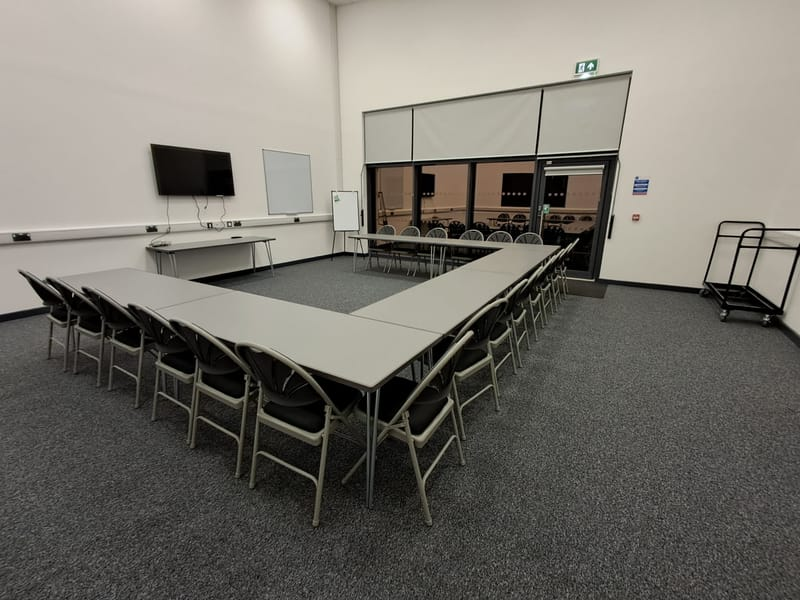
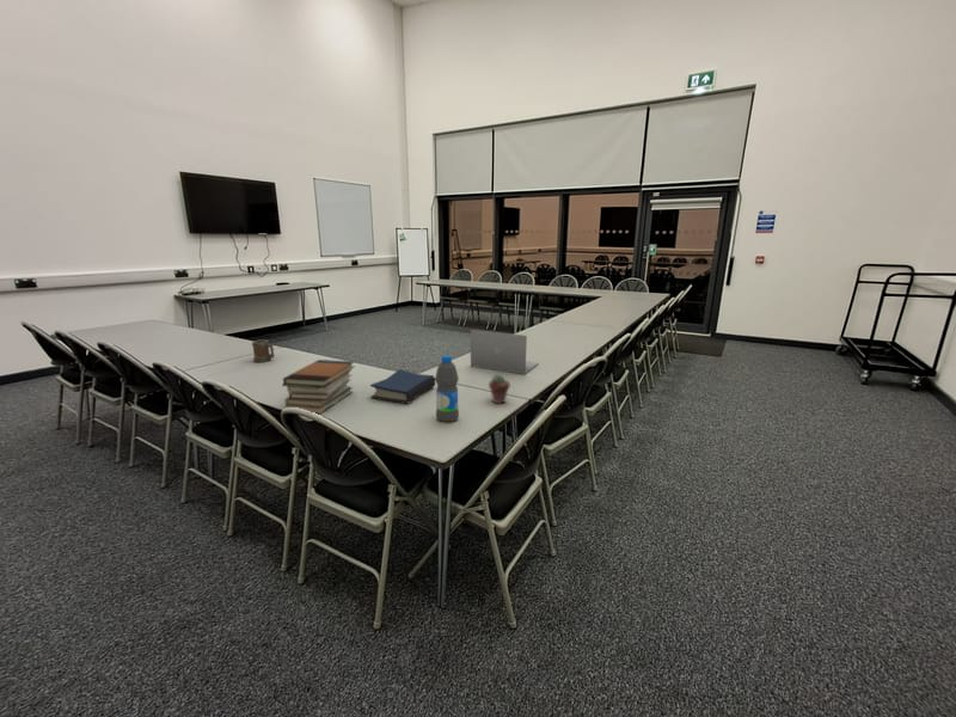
+ water bottle (447, 387)
+ laptop (504, 347)
+ potted succulent (498, 387)
+ hardback book (404, 385)
+ mug (263, 350)
+ book stack (321, 385)
